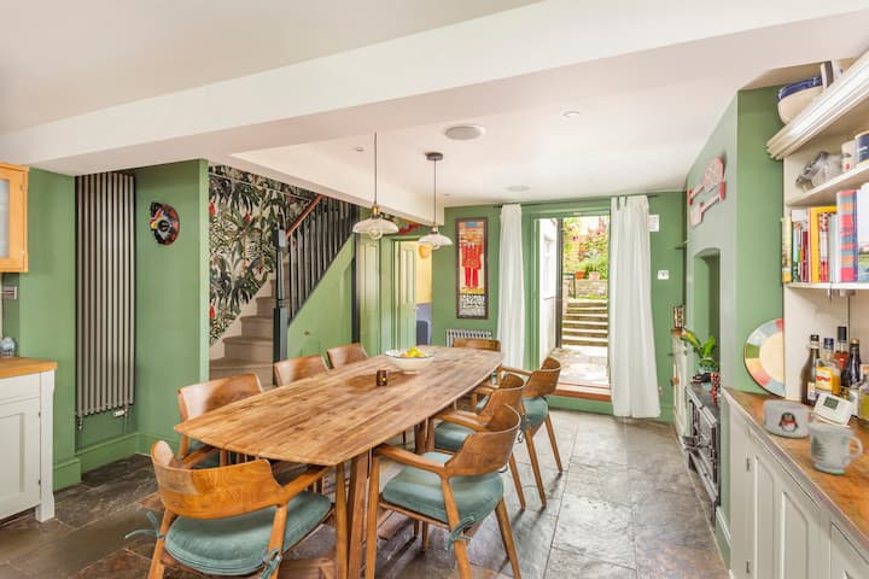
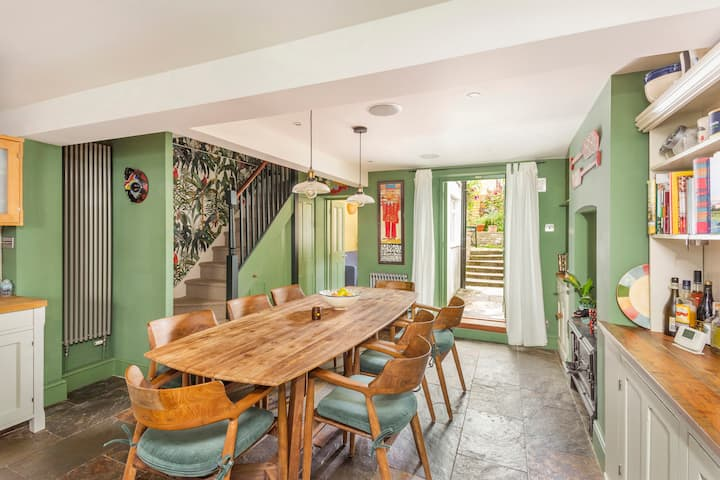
- mug (792, 419)
- mug (835, 451)
